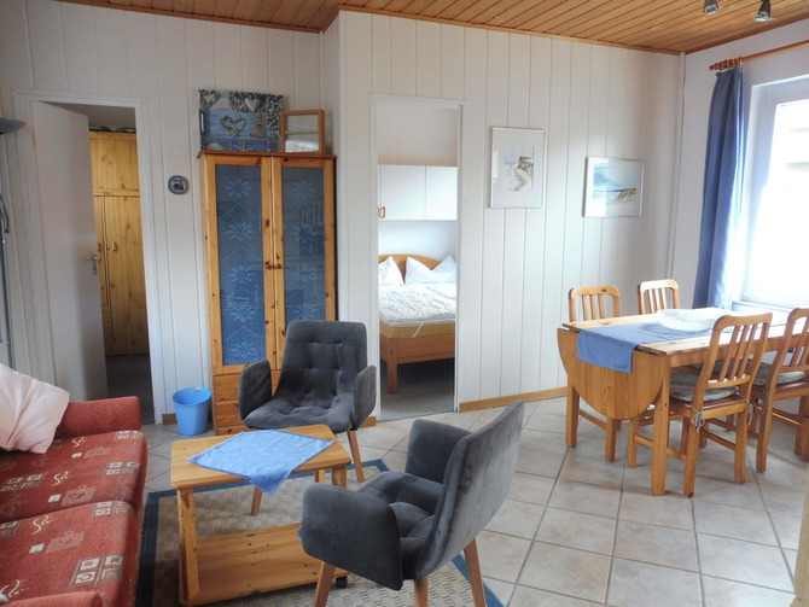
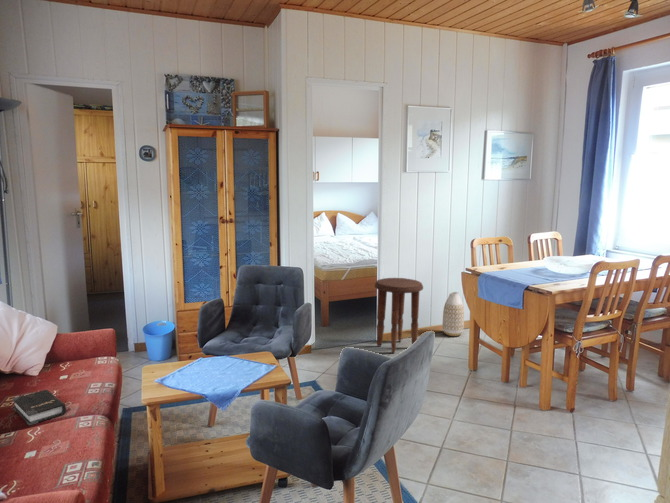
+ hardback book (39, 405)
+ side table (398, 314)
+ vase (453, 313)
